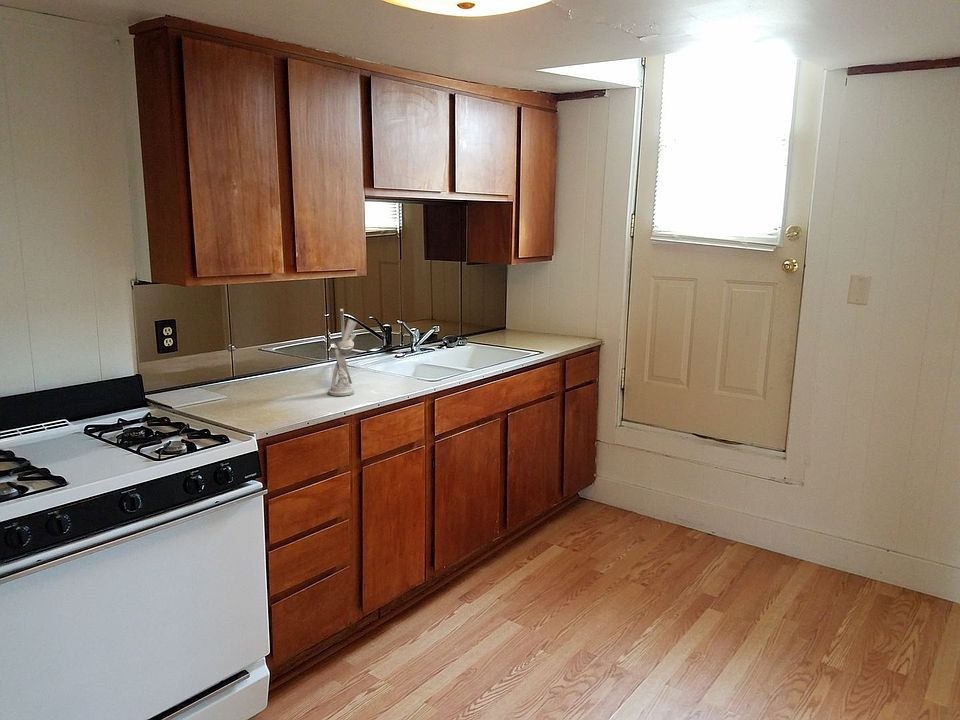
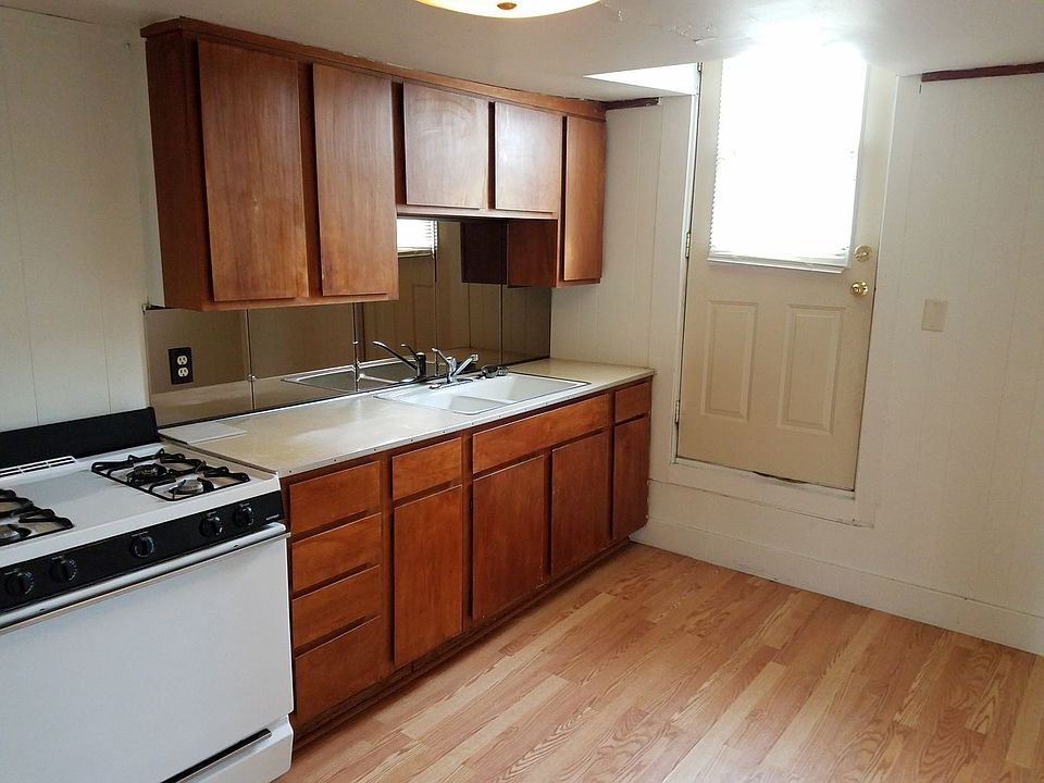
- utensil holder (341, 351)
